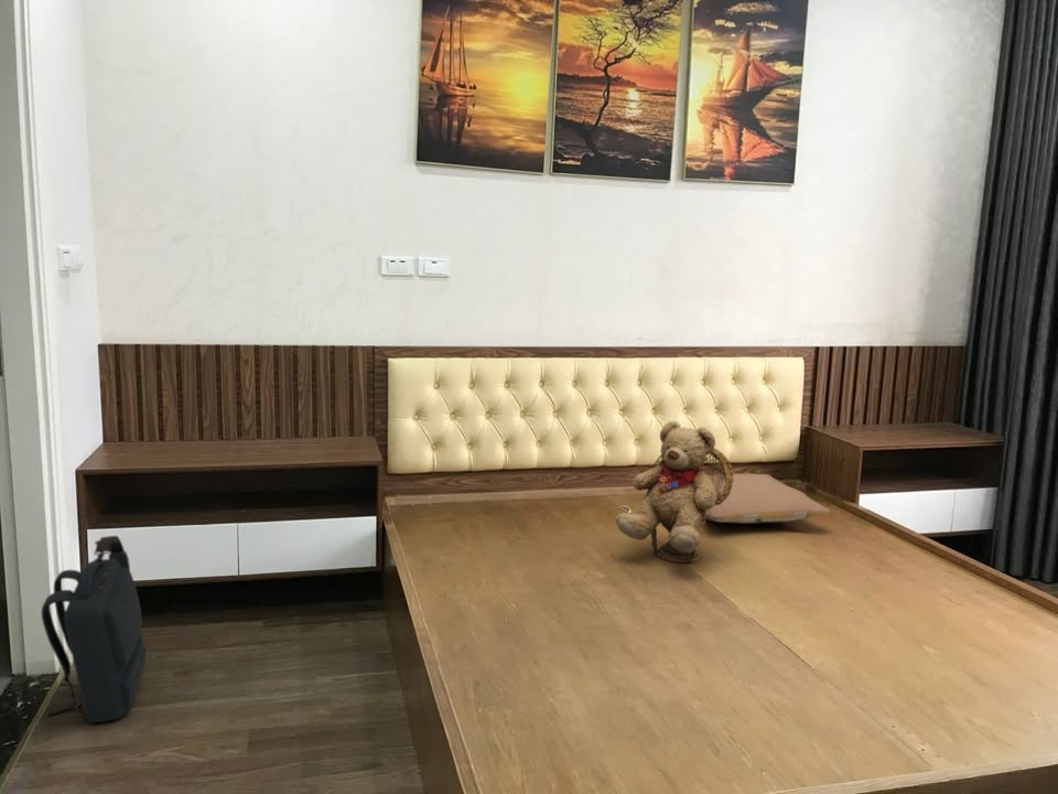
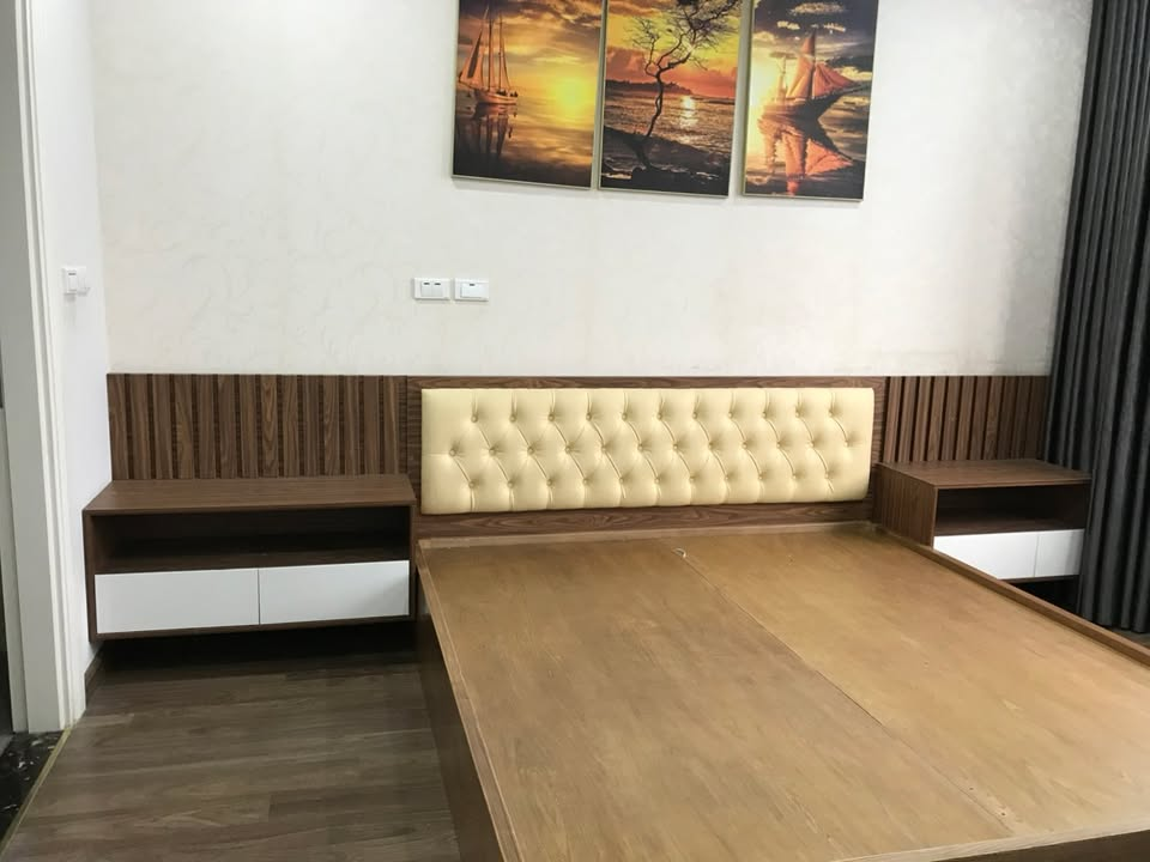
- teddy bear (672, 494)
- backpack (98, 622)
- pillow (742, 497)
